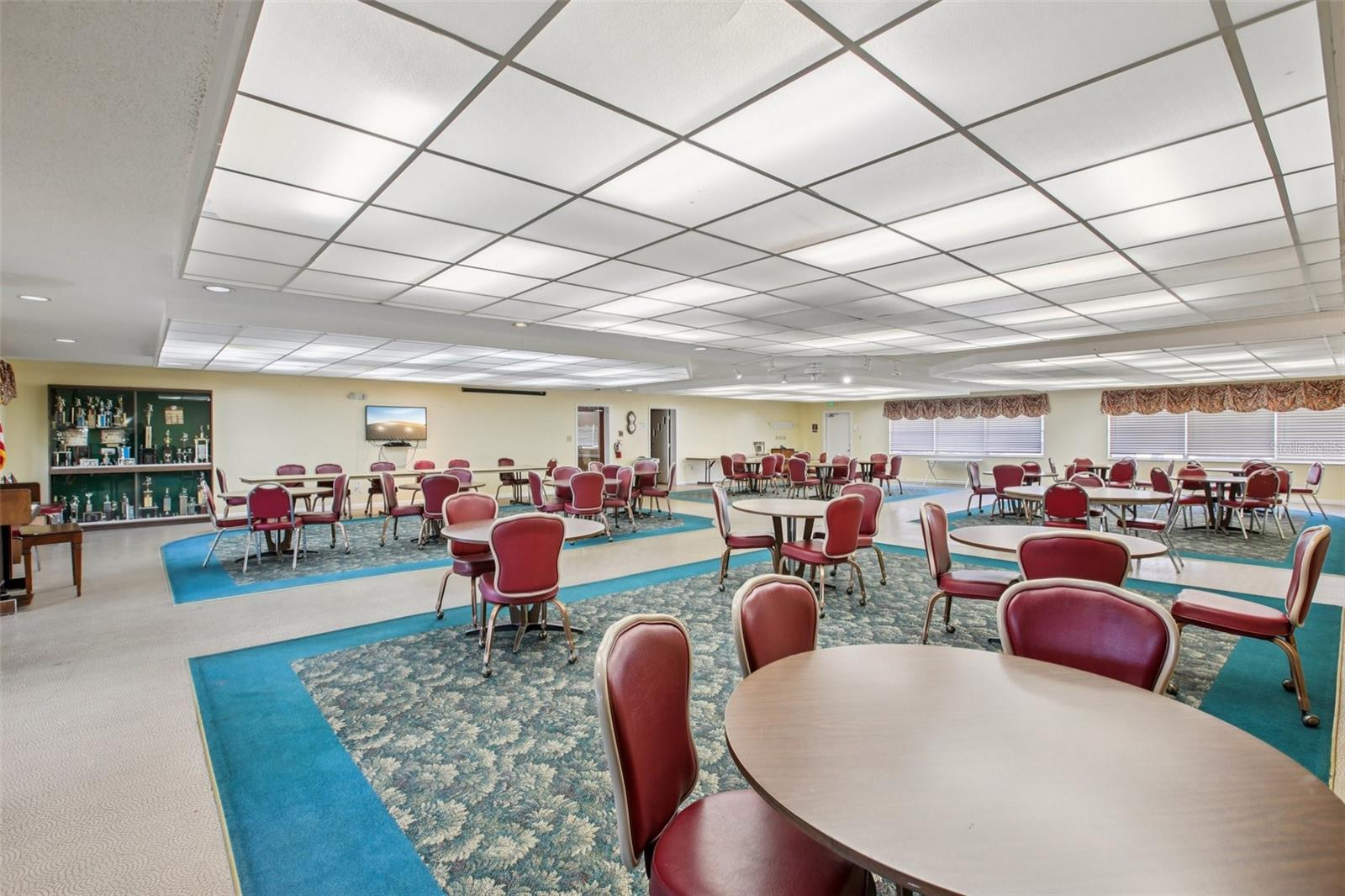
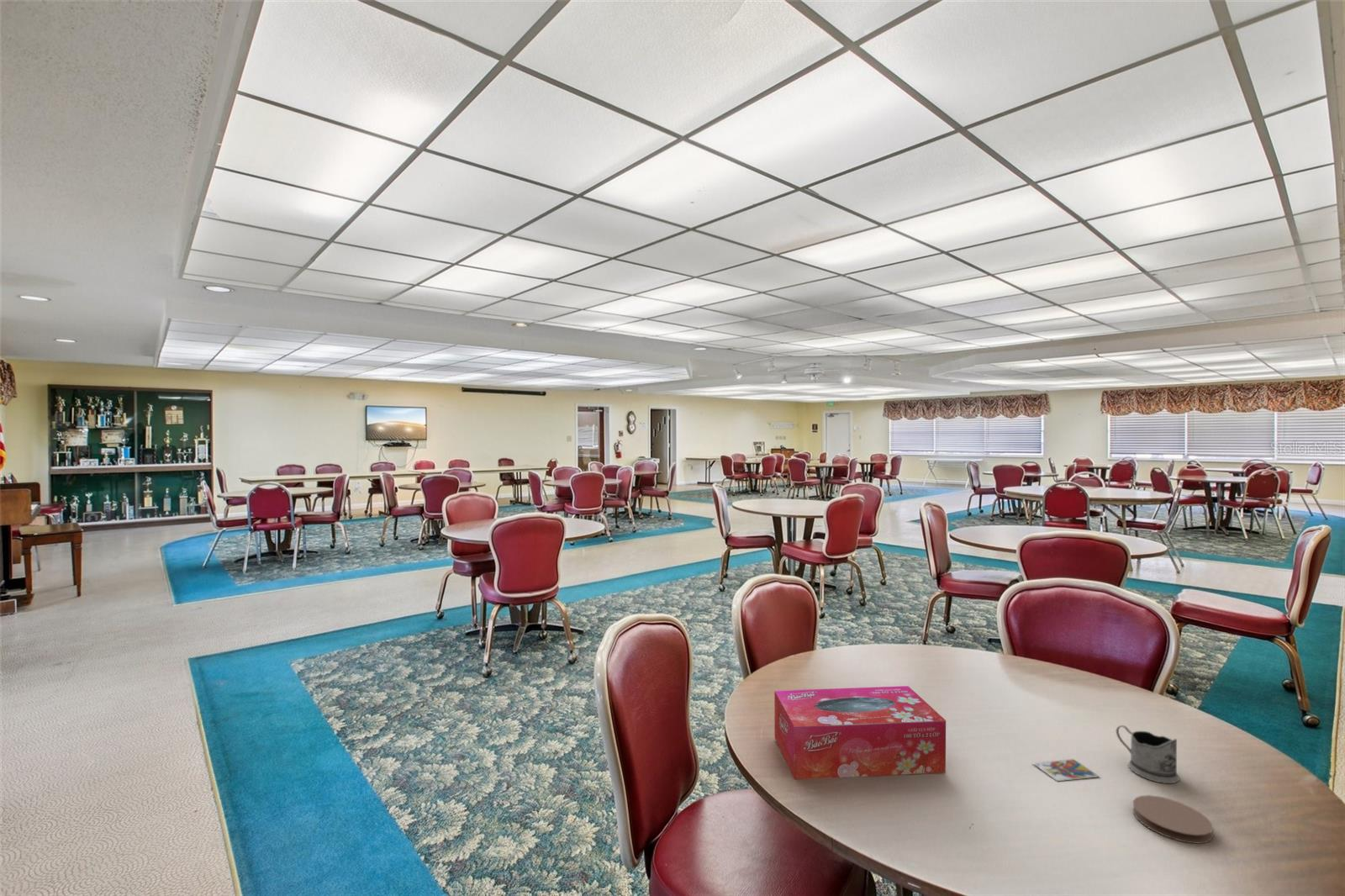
+ card (1065, 769)
+ coaster (1171, 818)
+ tissue box (855, 729)
+ tea glass holder (1145, 748)
